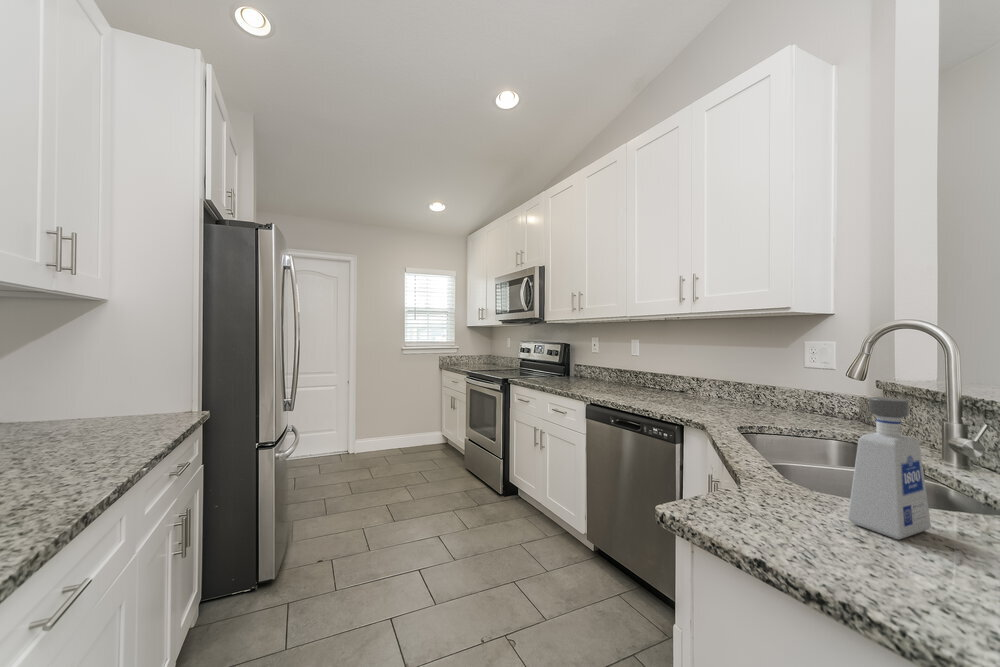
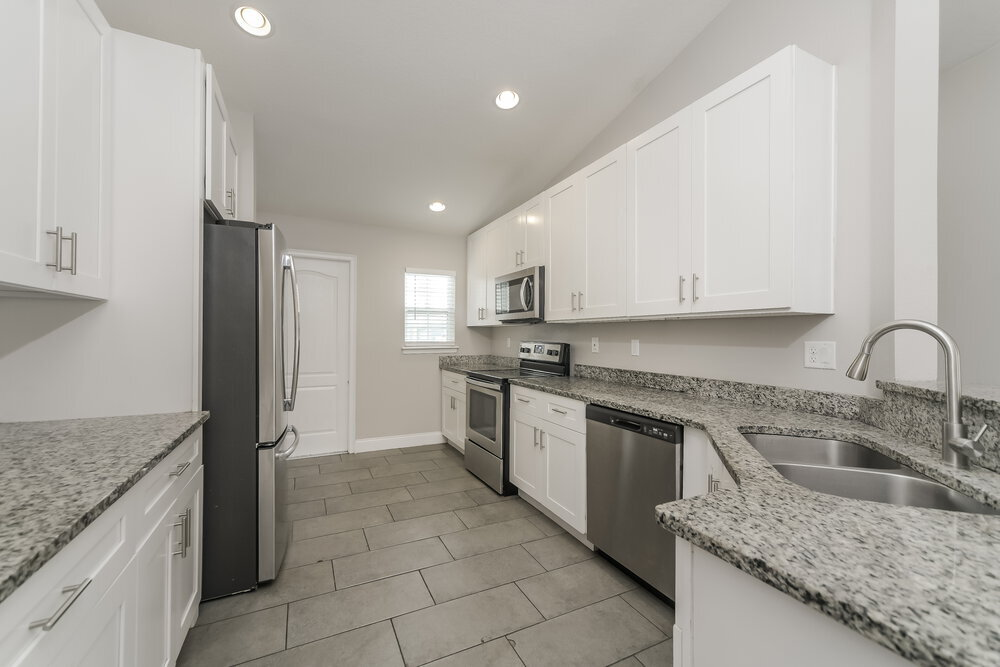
- soap dispenser (888, 462)
